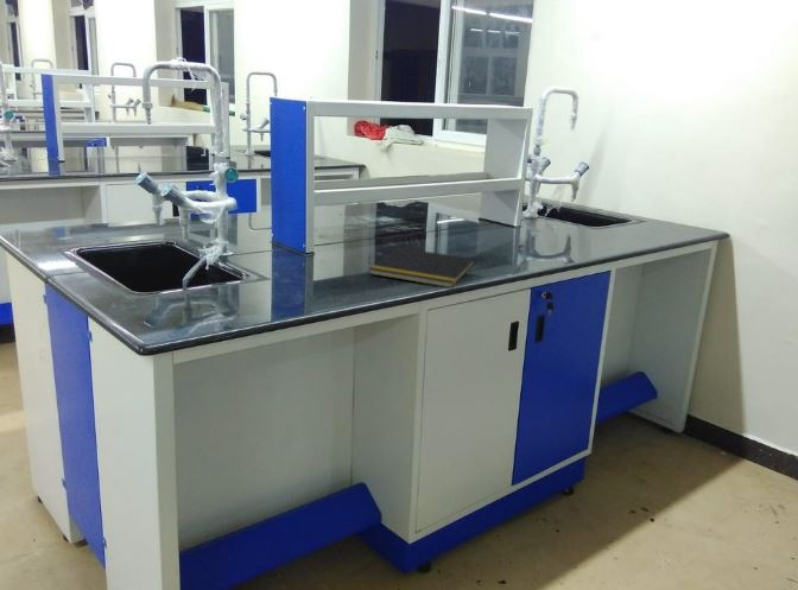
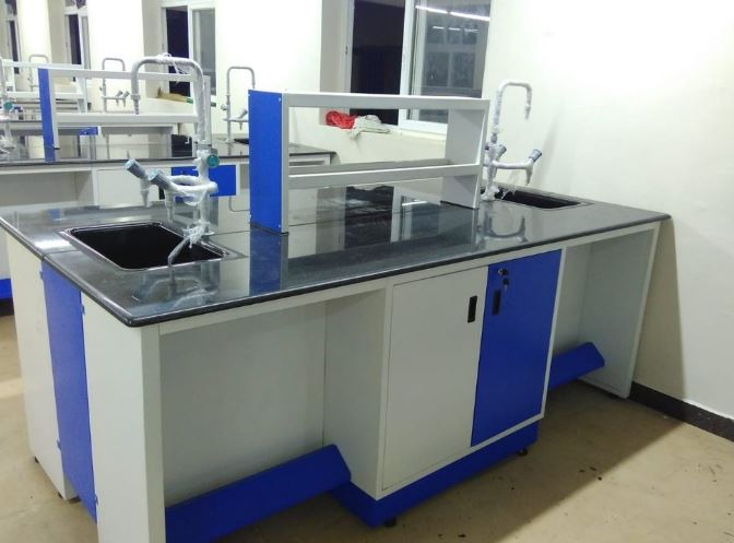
- notepad (423, 266)
